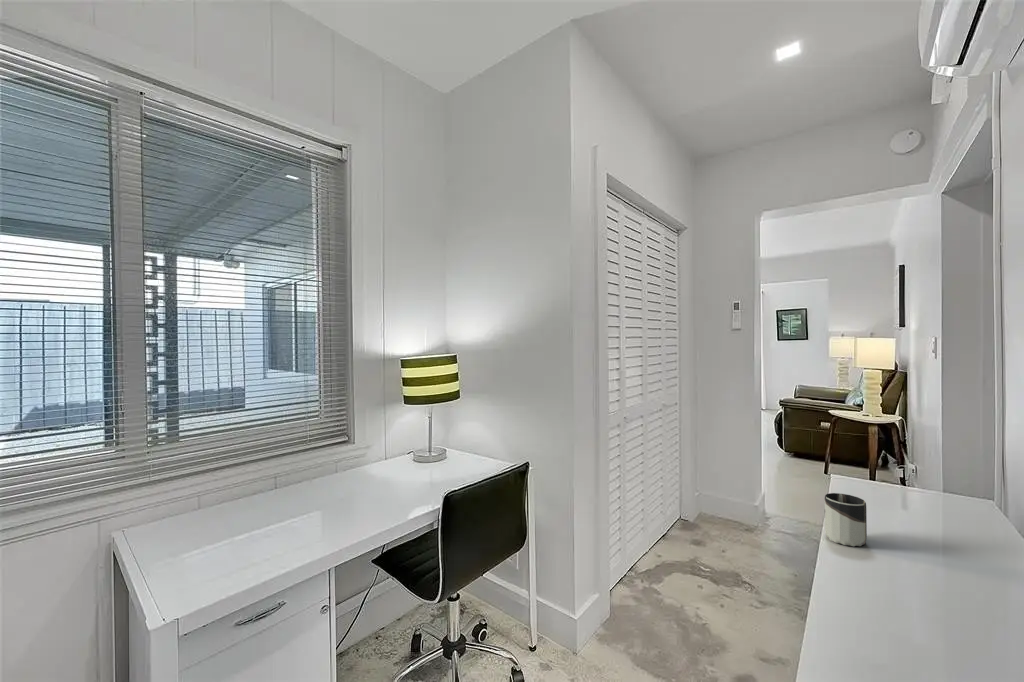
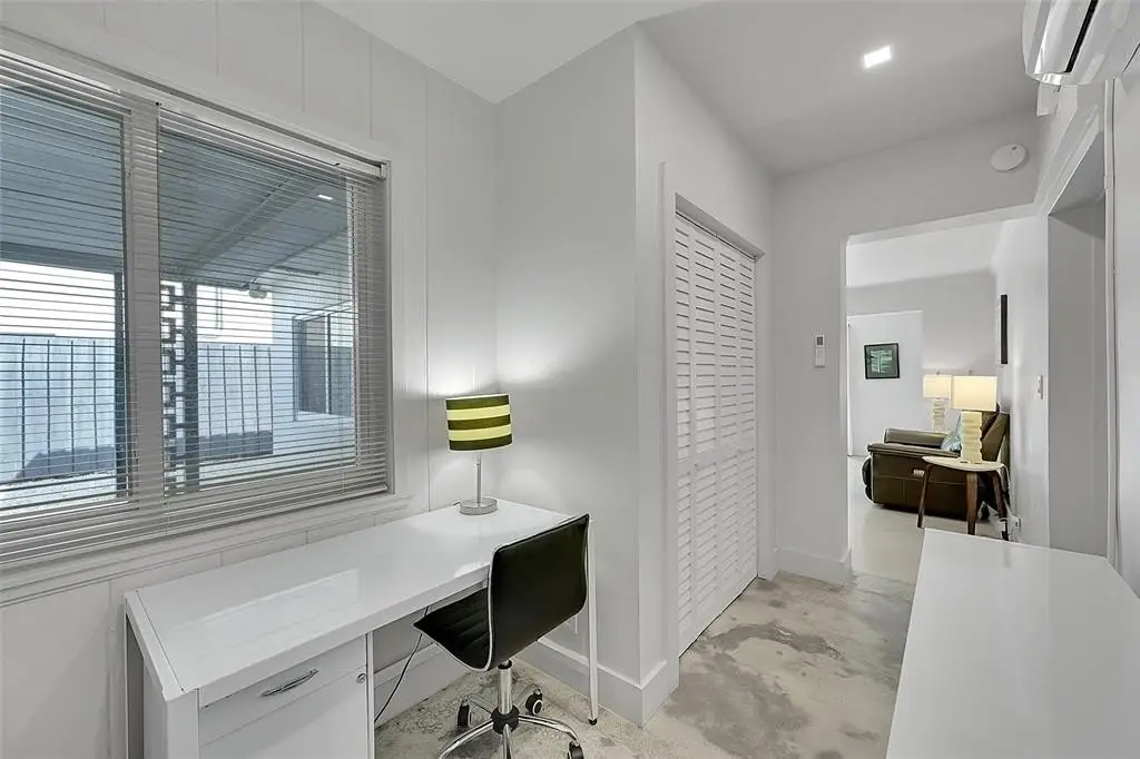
- cup (845, 517)
